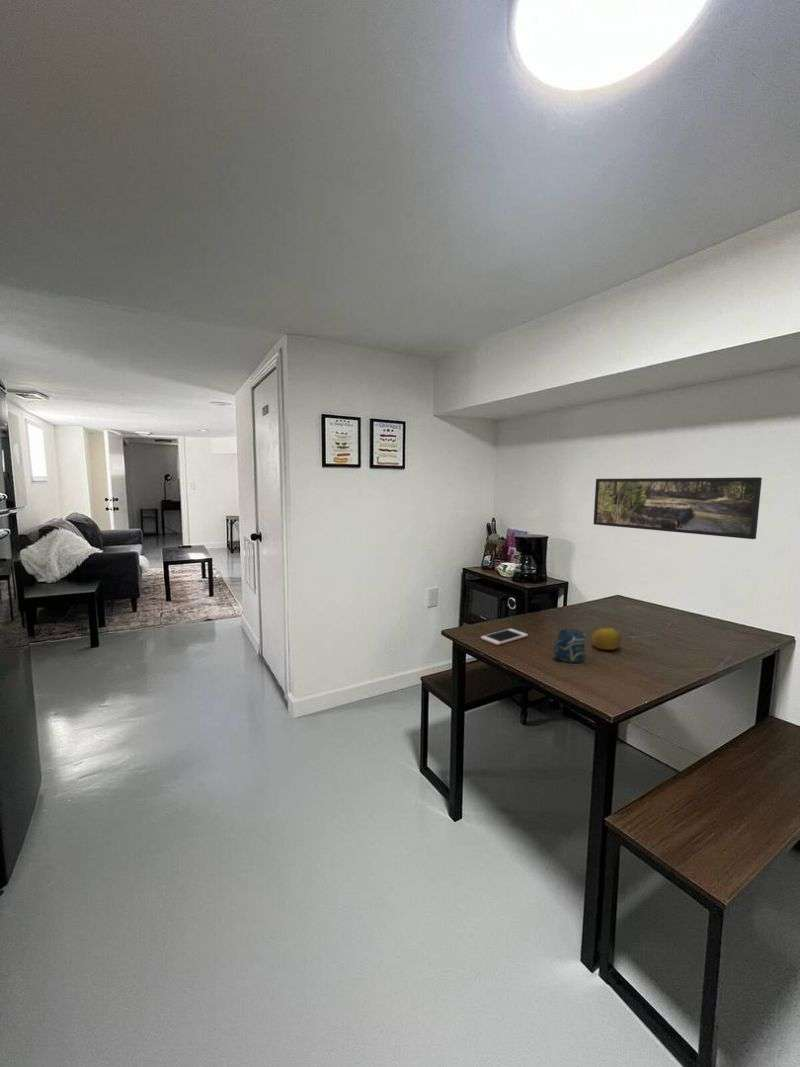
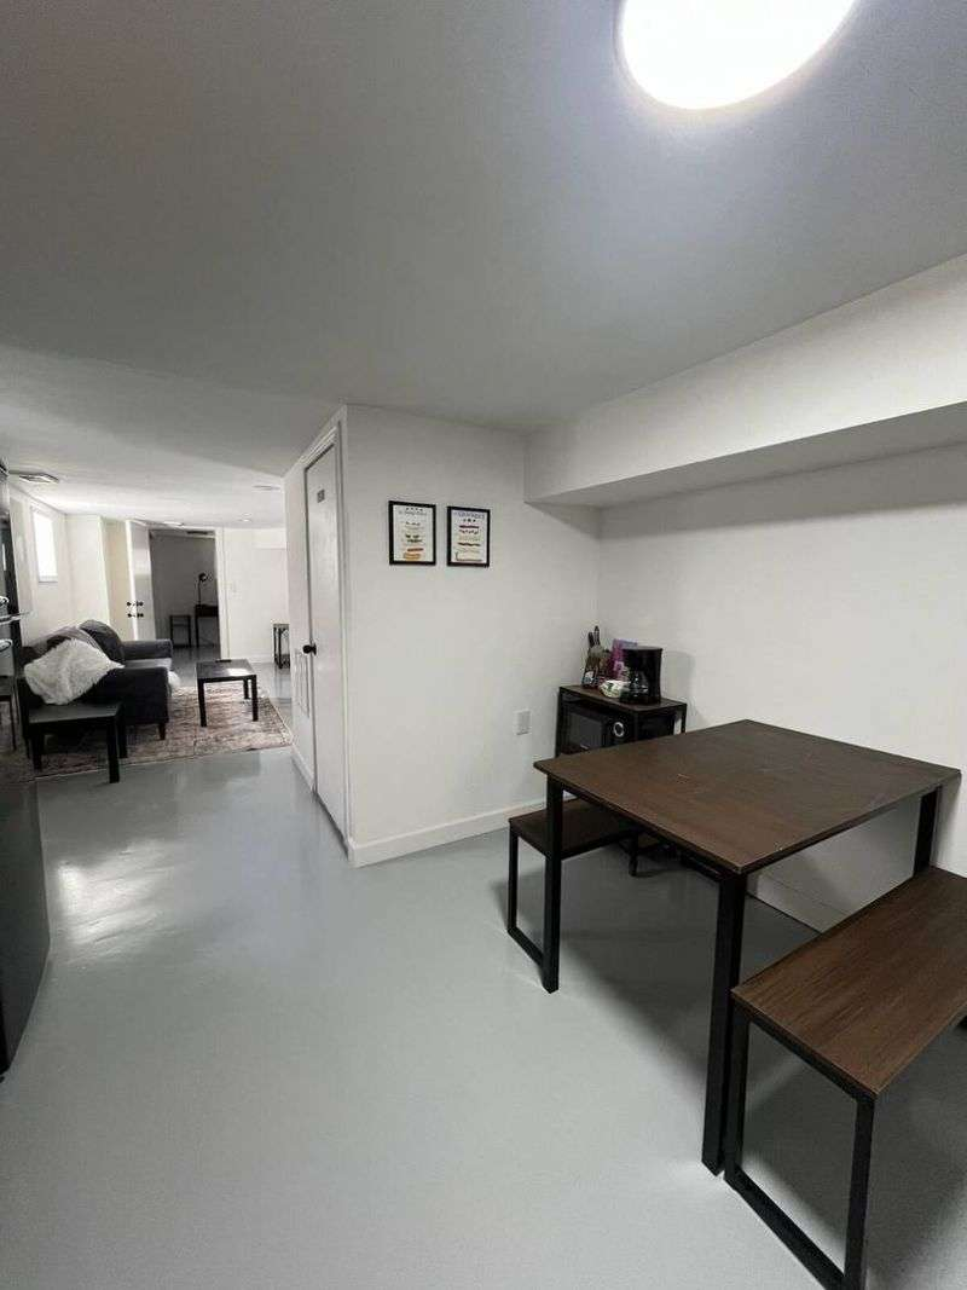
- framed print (664, 504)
- cup (568, 646)
- cell phone (504, 636)
- fruit (606, 638)
